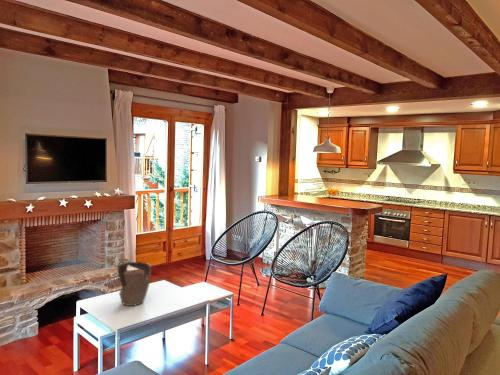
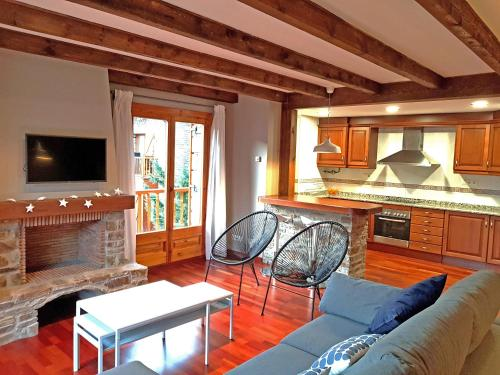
- decorative bowl (134, 283)
